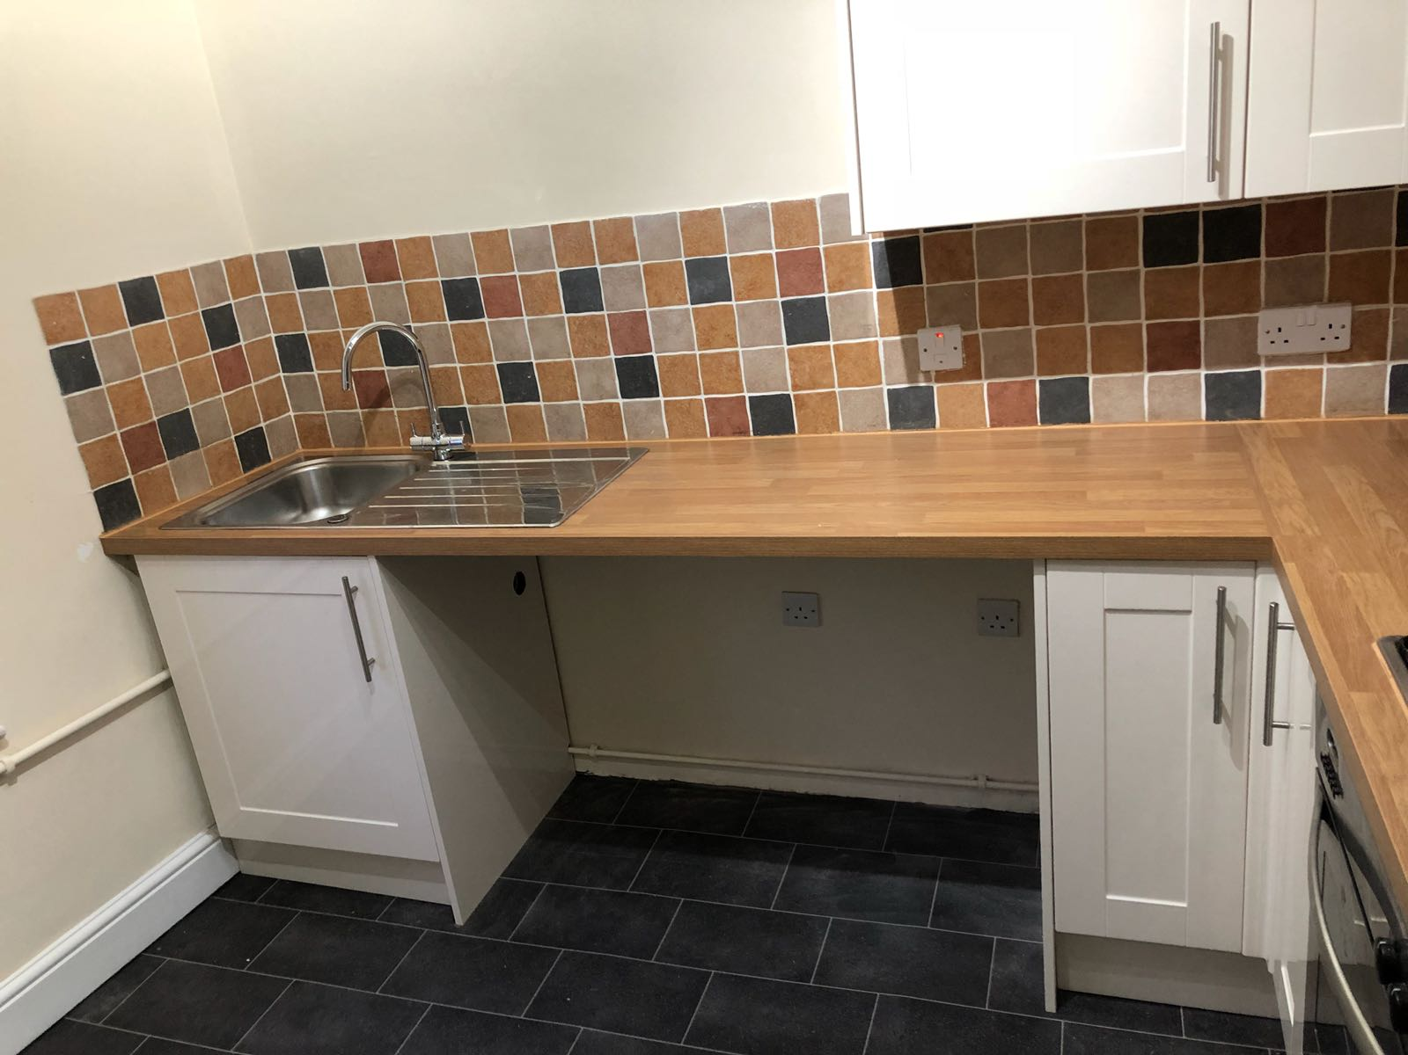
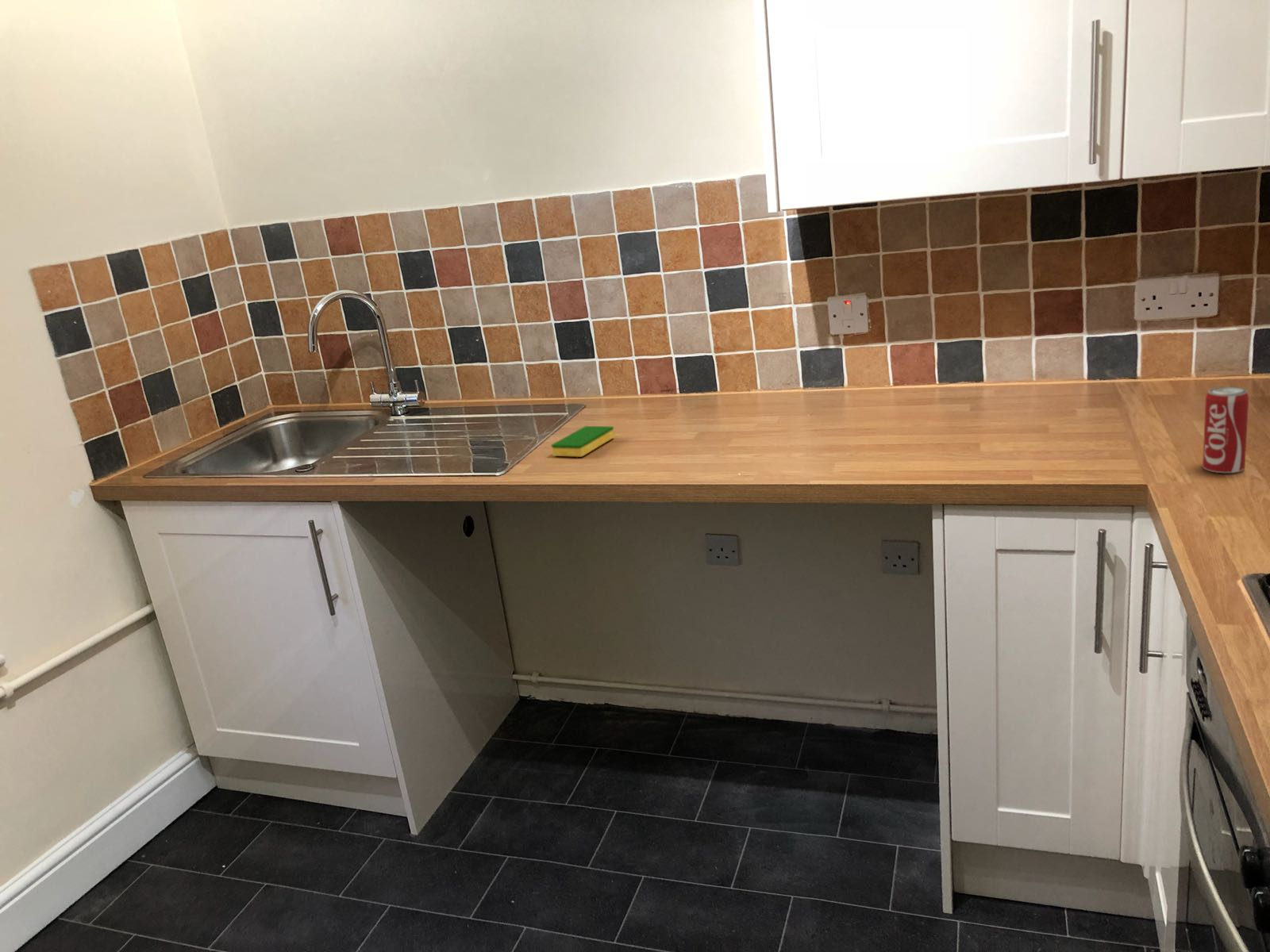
+ dish sponge (583, 440)
+ beverage can (1225, 429)
